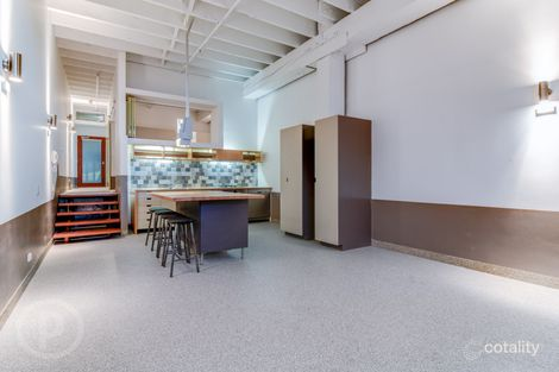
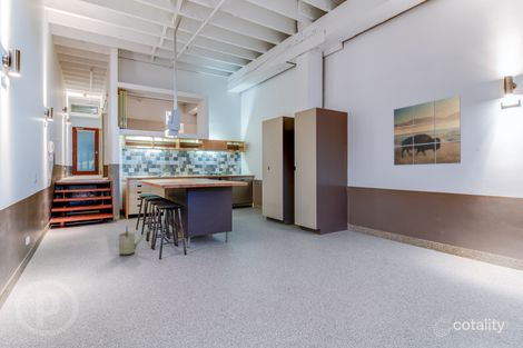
+ watering can (134, 239)
+ wall art (424, 133)
